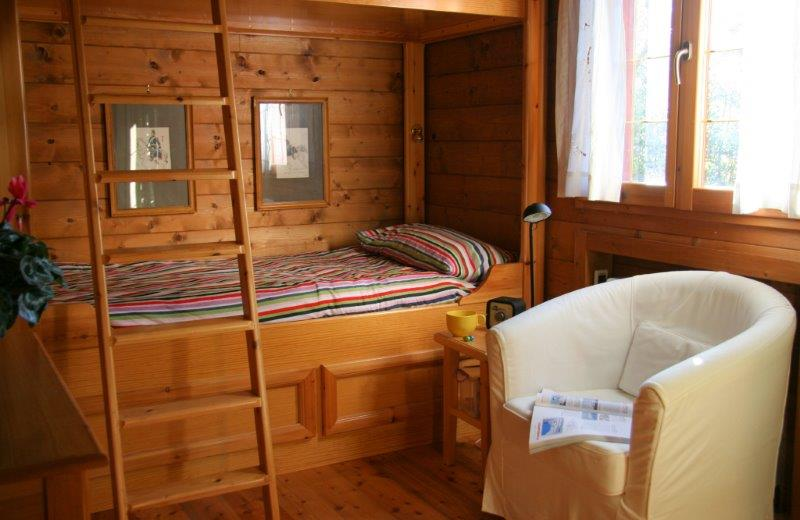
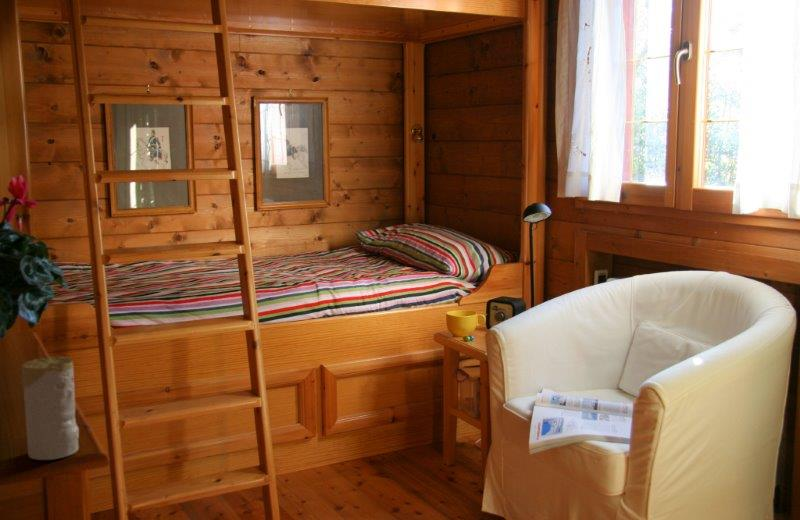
+ candle (51, 407)
